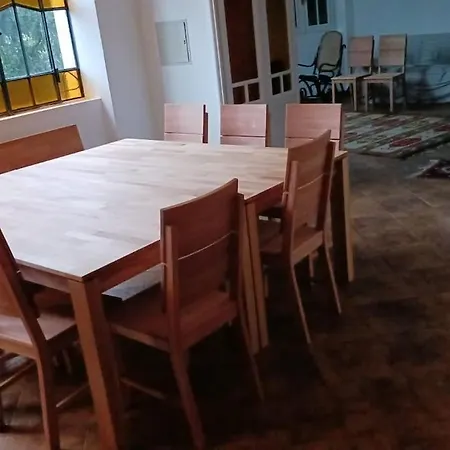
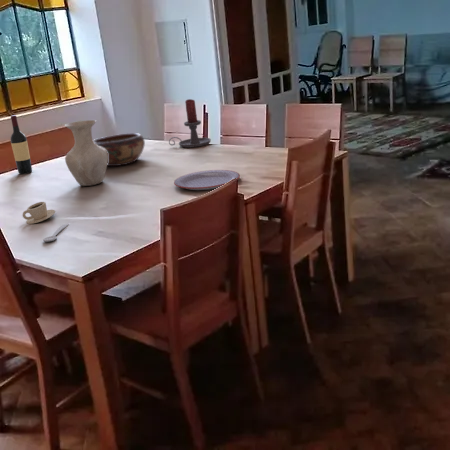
+ decorative bowl (118, 150)
+ spoon (55, 232)
+ plate (207, 180)
+ cup (38, 211)
+ candle holder (187, 123)
+ vase (86, 153)
+ wine bottle (19, 144)
